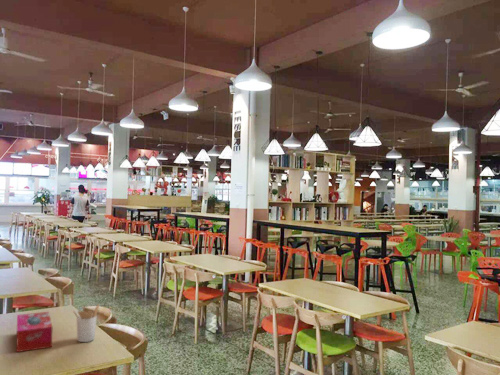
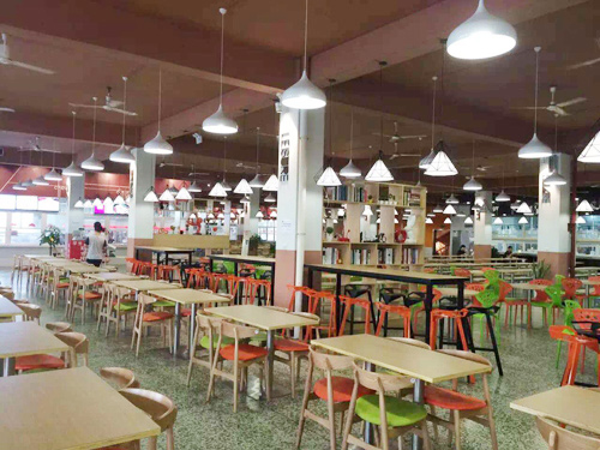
- utensil holder (86, 323)
- tissue box (33, 330)
